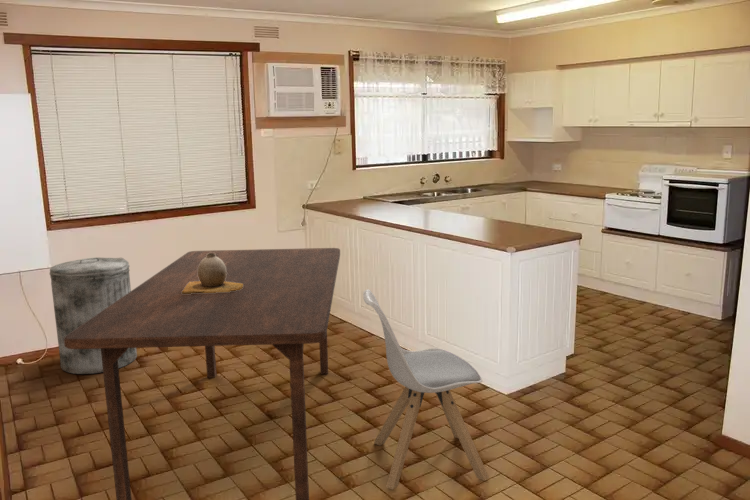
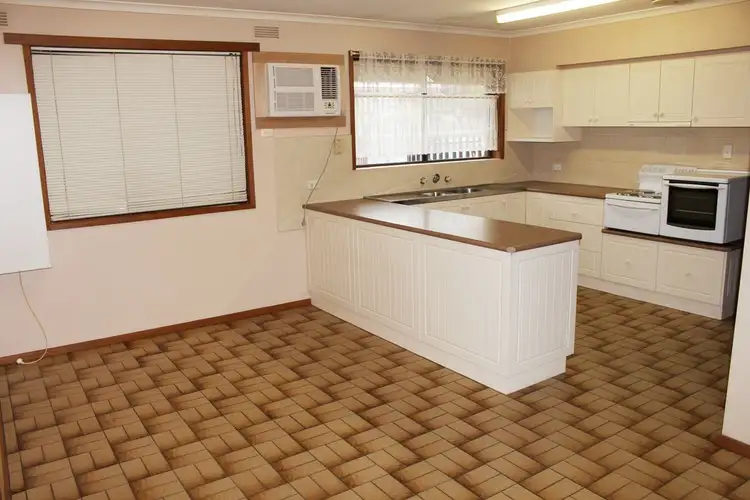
- trash can (94, 310)
- dining table (243, 344)
- vase (213, 270)
- chair (423, 379)
